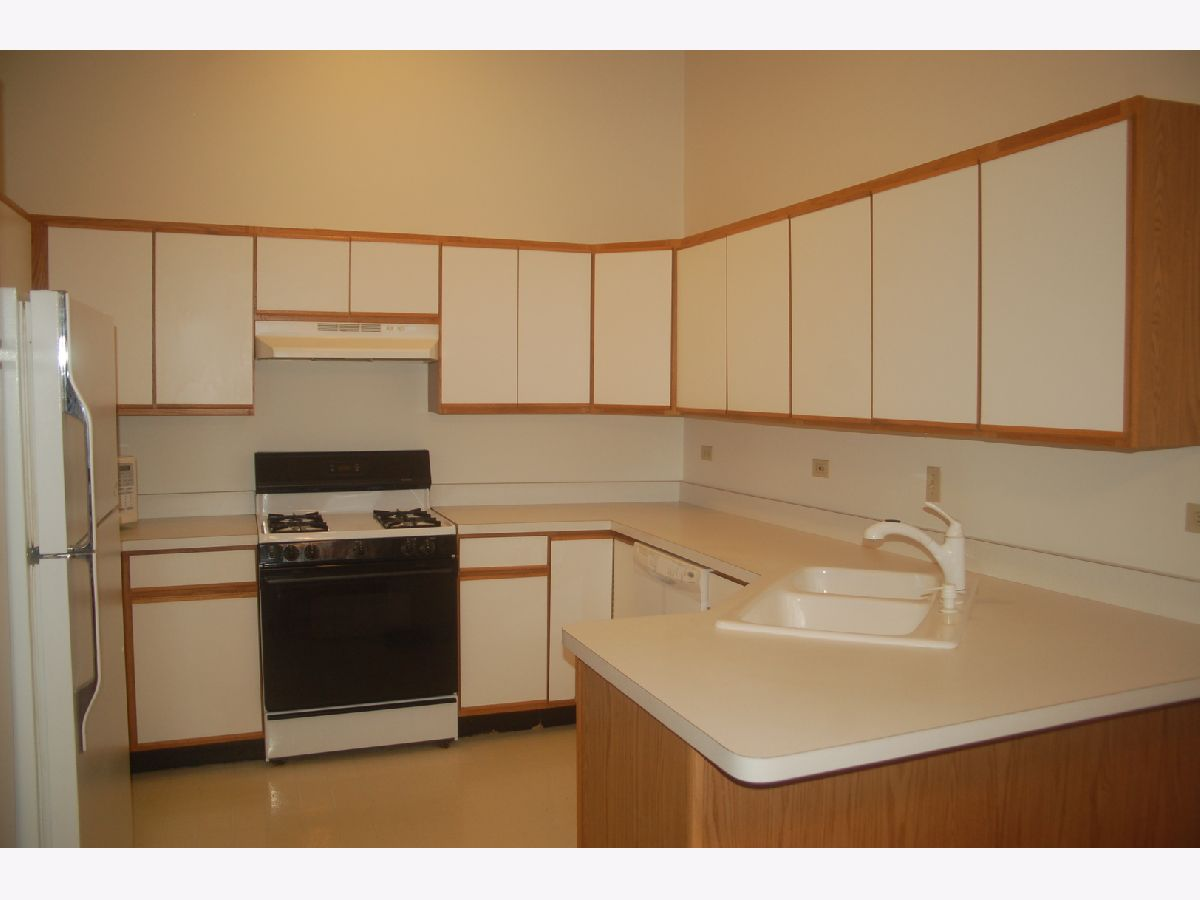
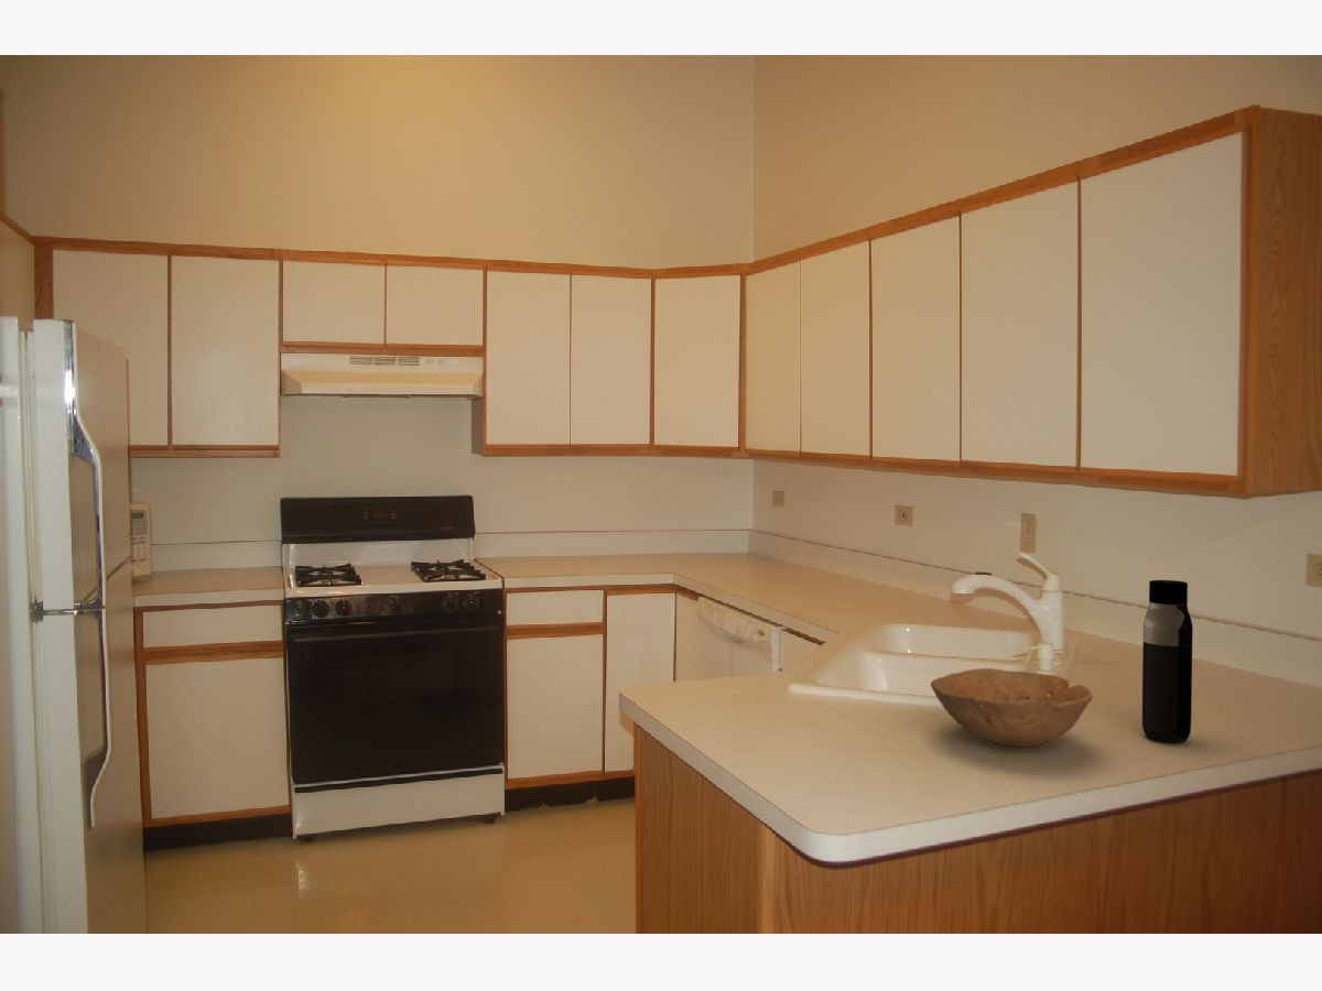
+ water bottle (1167, 660)
+ bowl (1009, 712)
